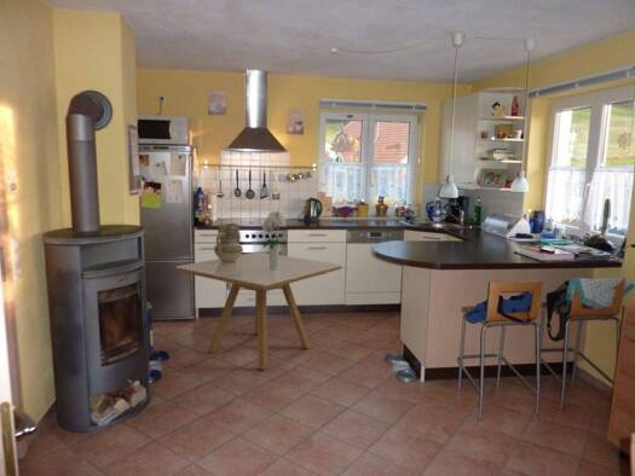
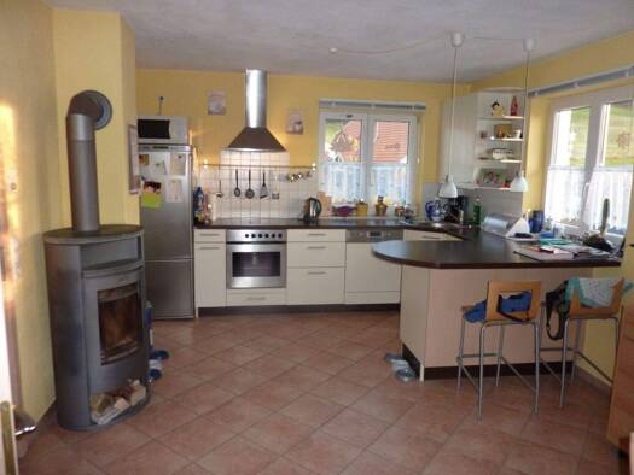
- bouquet (271, 239)
- dining table (260, 307)
- ceramic jug (227, 243)
